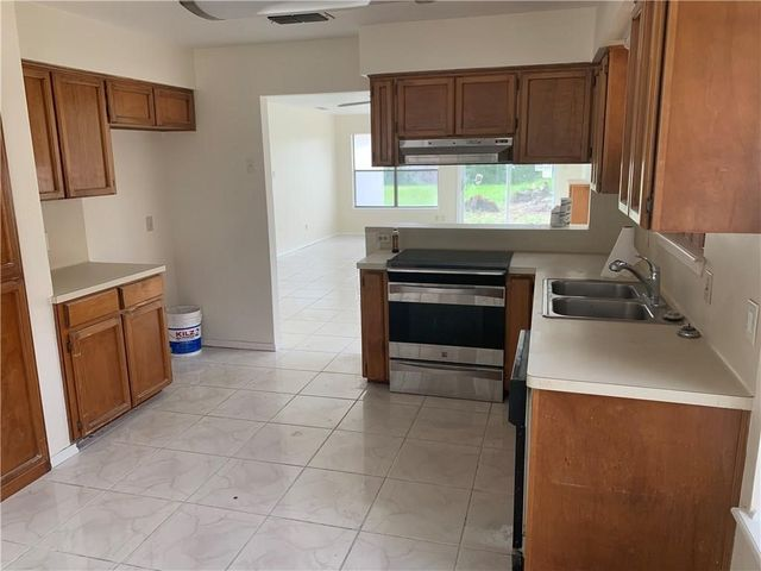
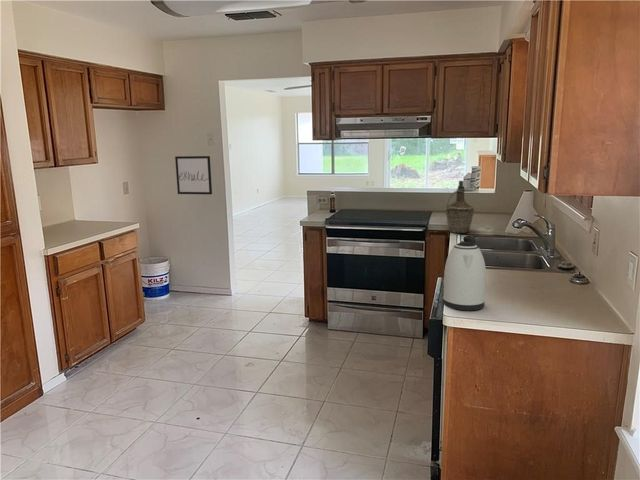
+ kettle (463, 271)
+ wall art (193, 175)
+ bottle (459, 206)
